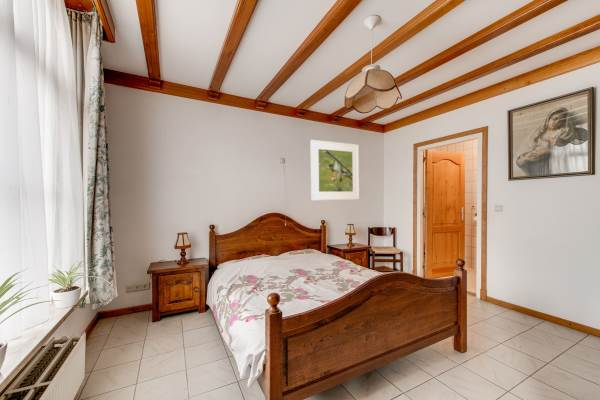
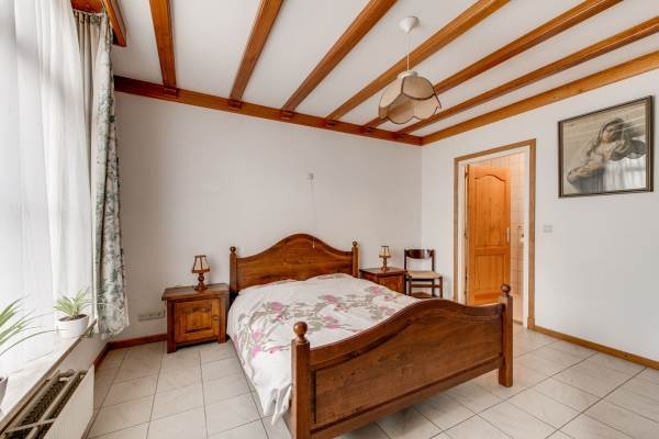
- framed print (336, 171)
